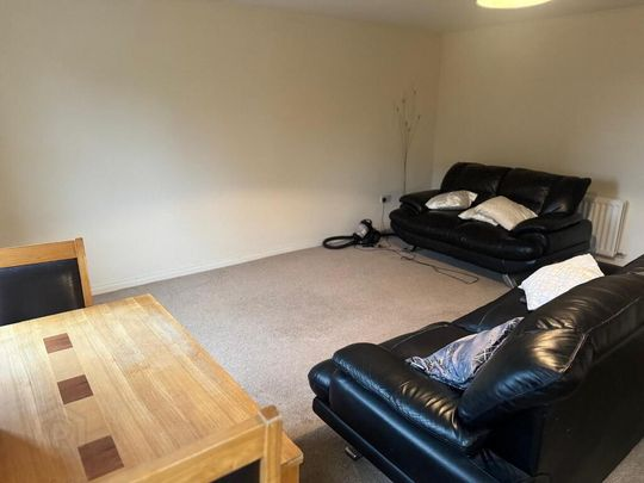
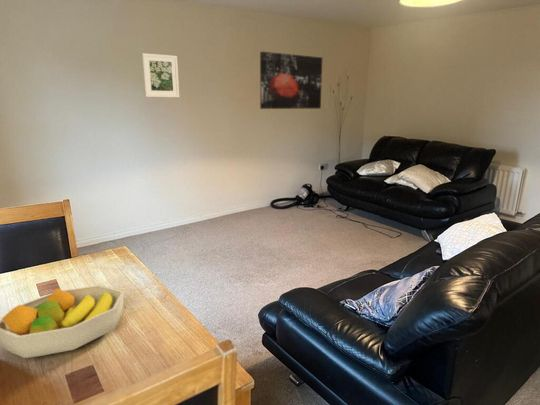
+ fruit bowl (65, 315)
+ wall art (292, 82)
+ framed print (161, 76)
